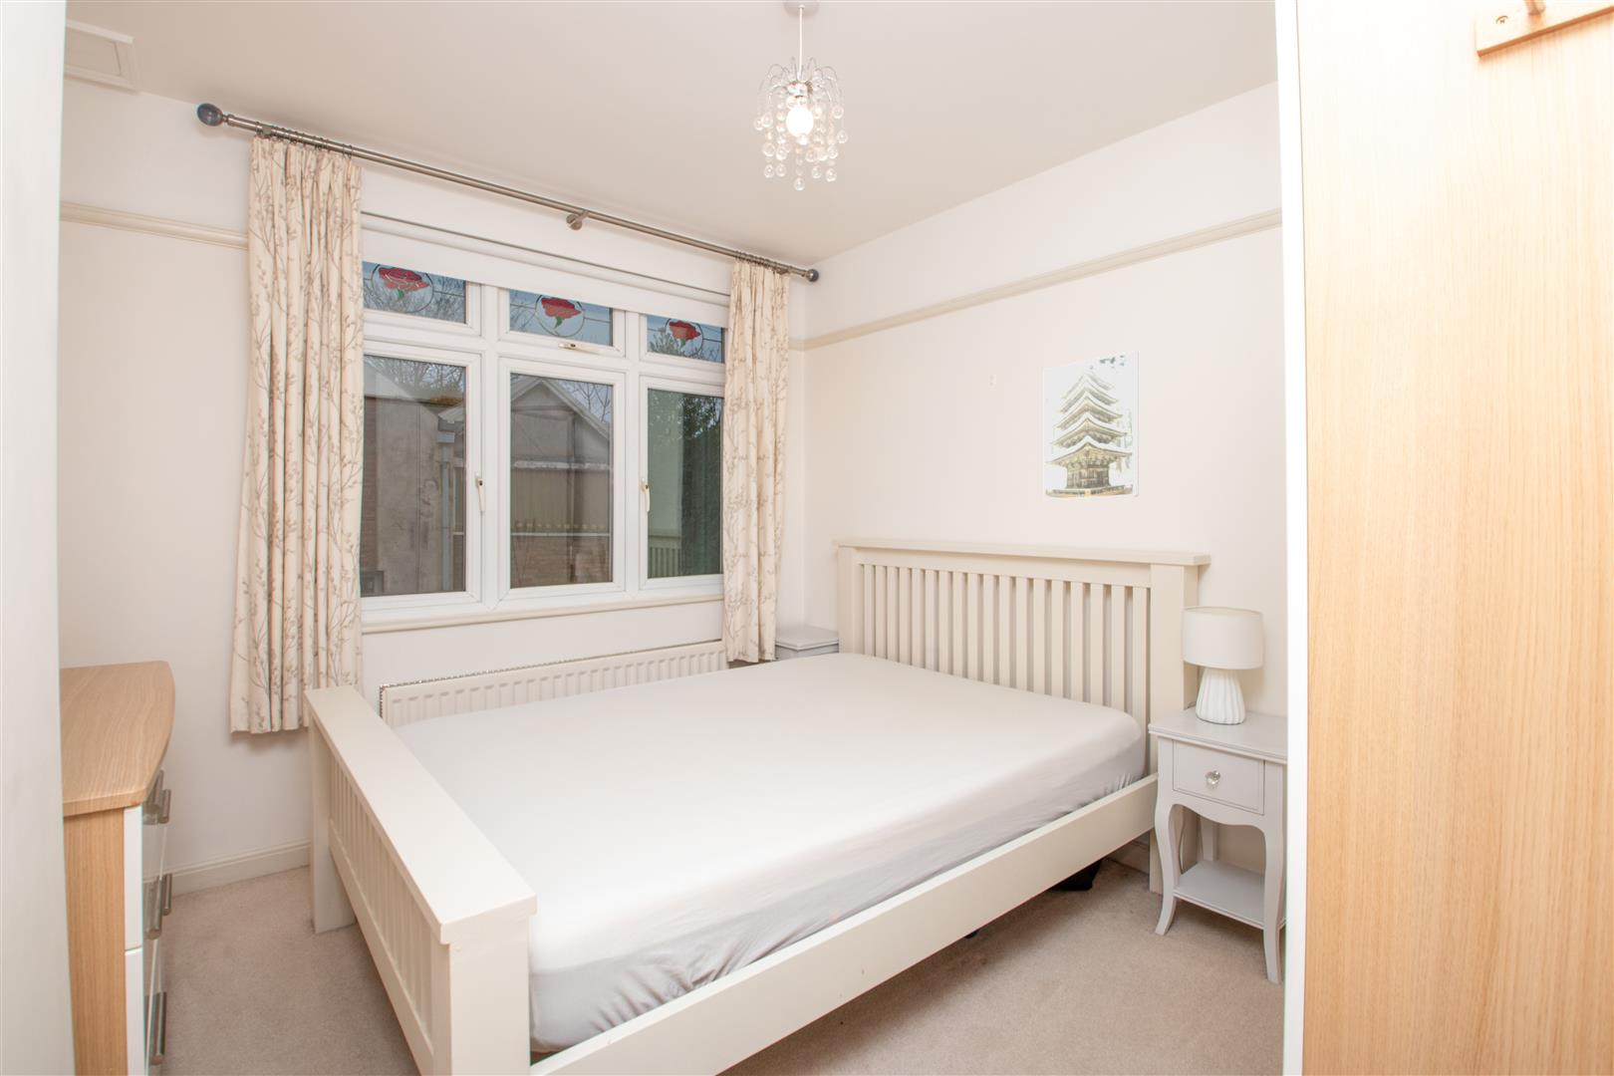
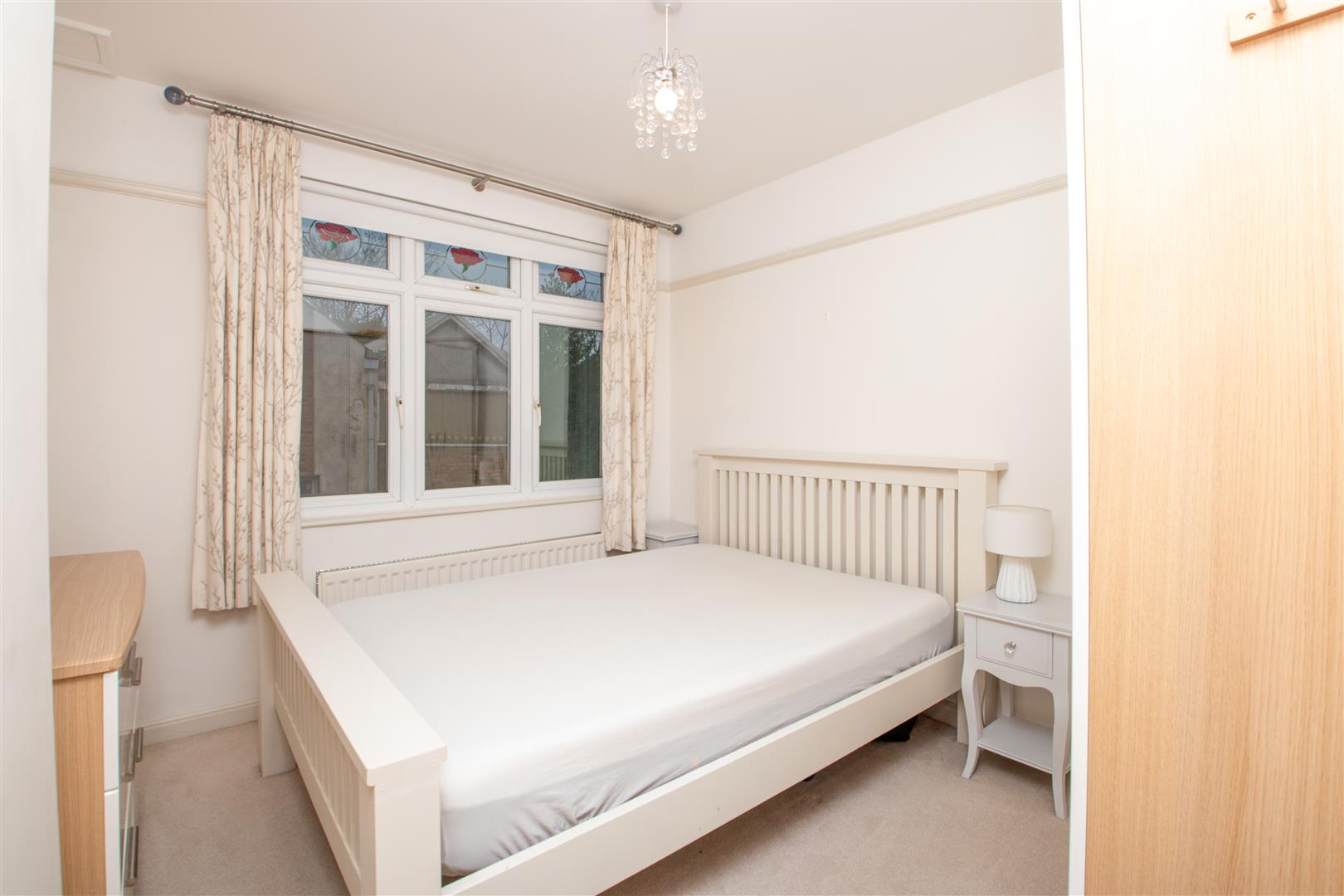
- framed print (1088, 430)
